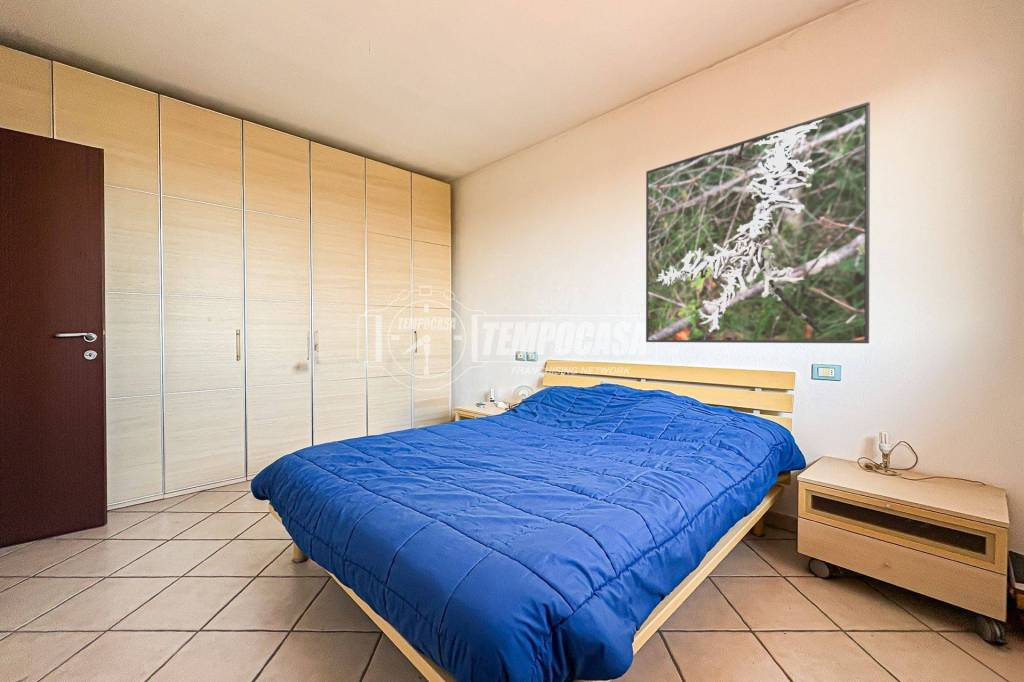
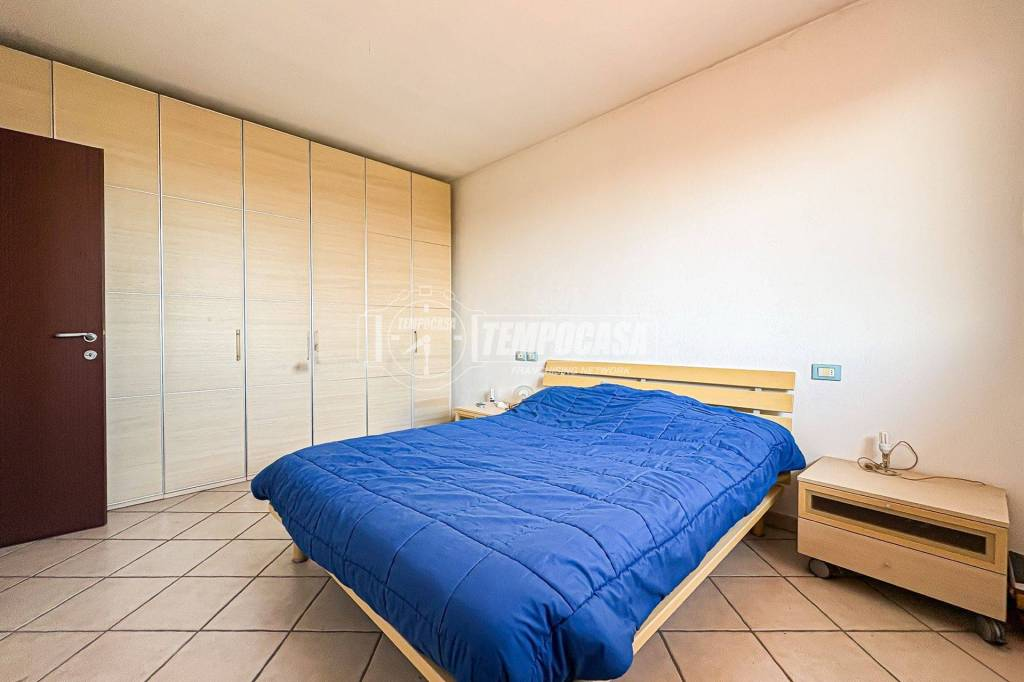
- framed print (738, 242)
